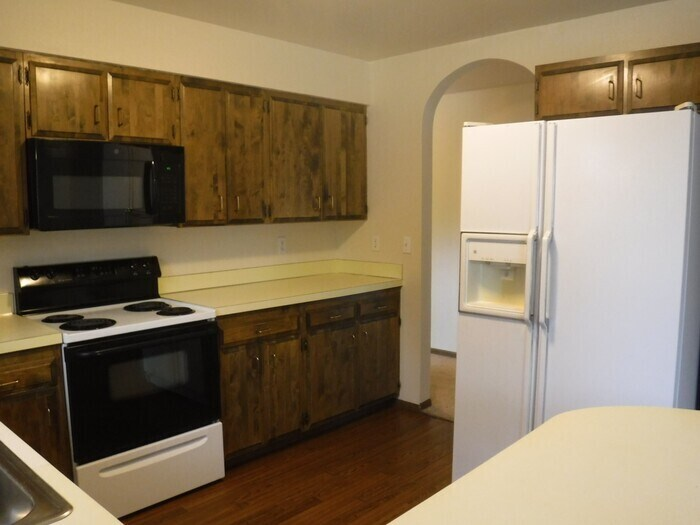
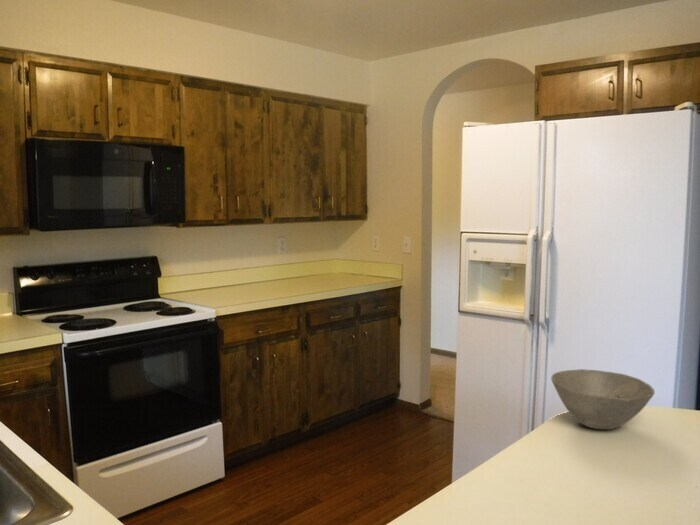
+ bowl (600, 403)
